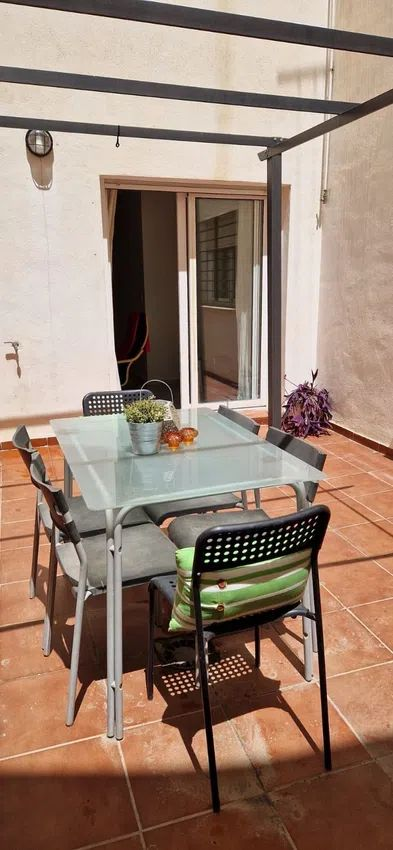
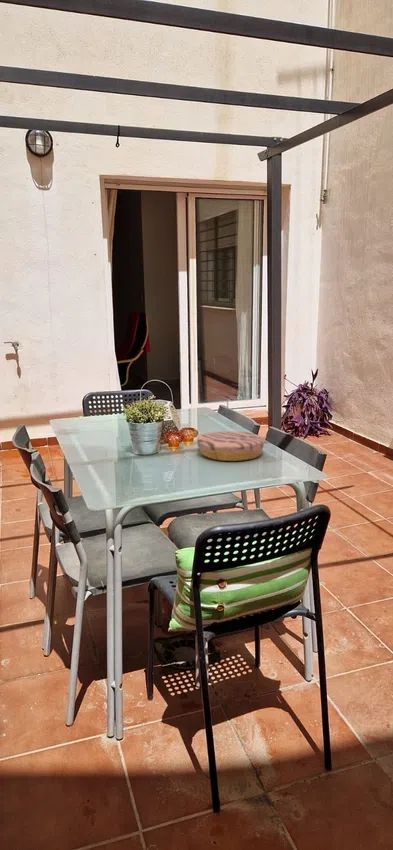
+ plate (230, 445)
